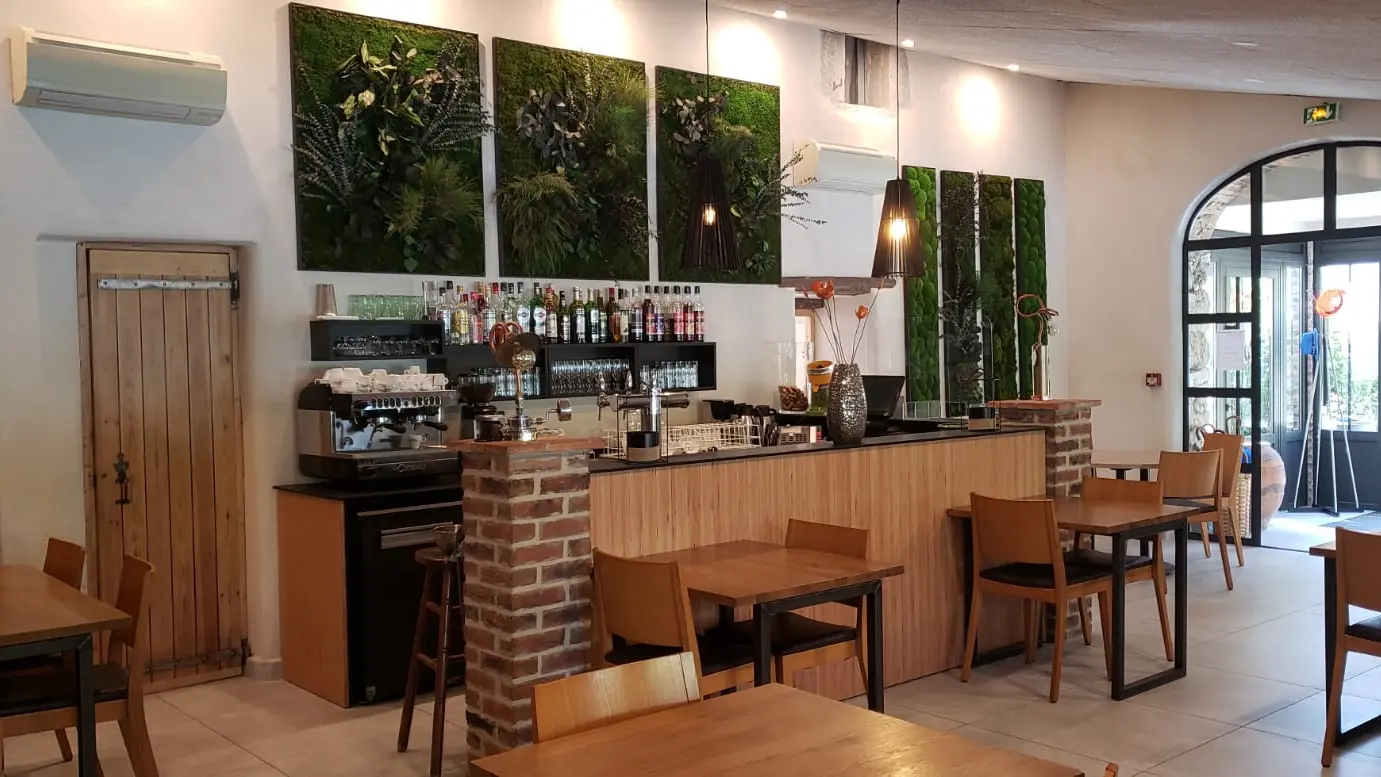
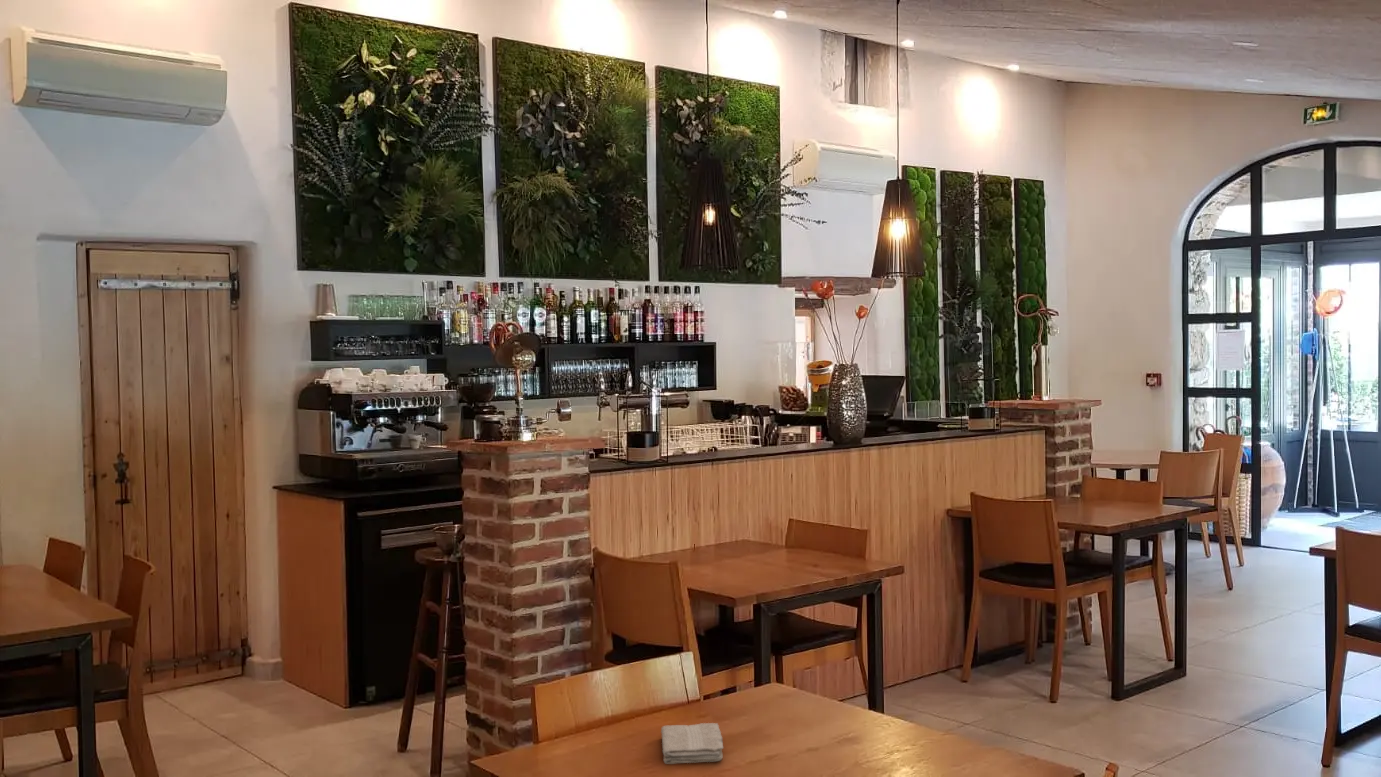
+ washcloth (691, 741)
